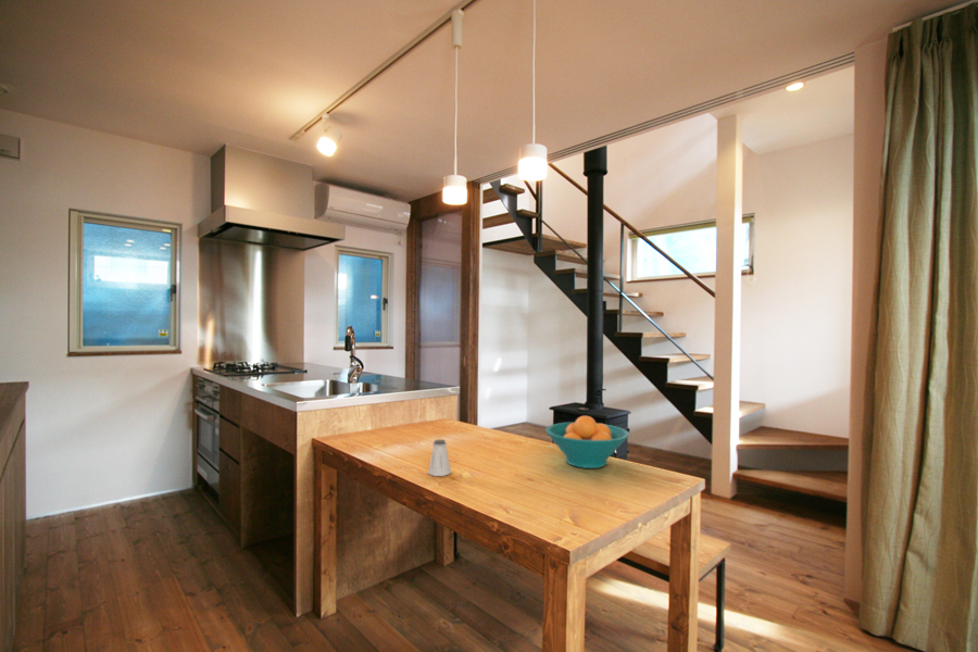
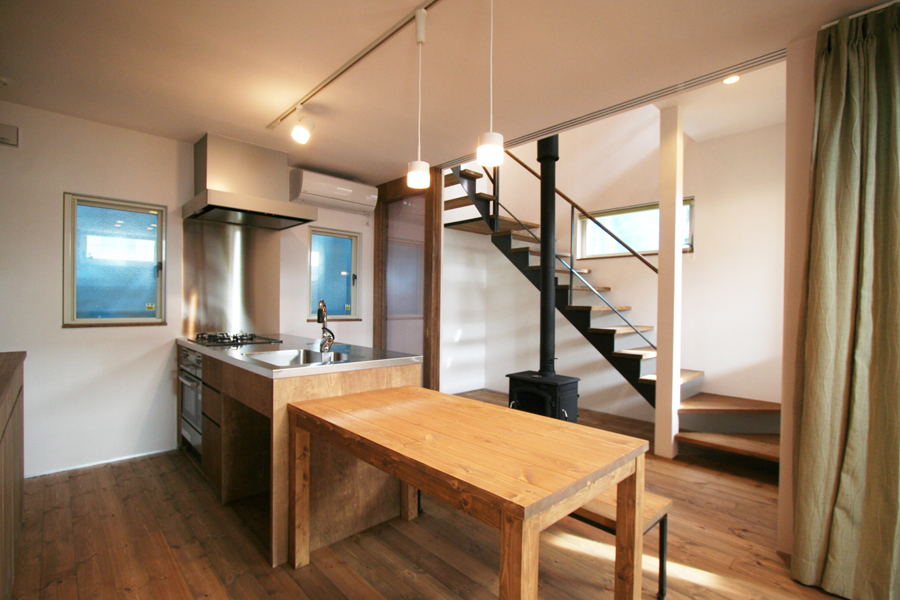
- fruit bowl (586, 439)
- saltshaker (439, 456)
